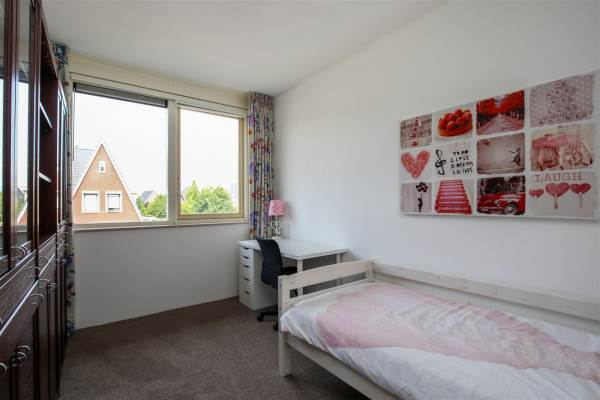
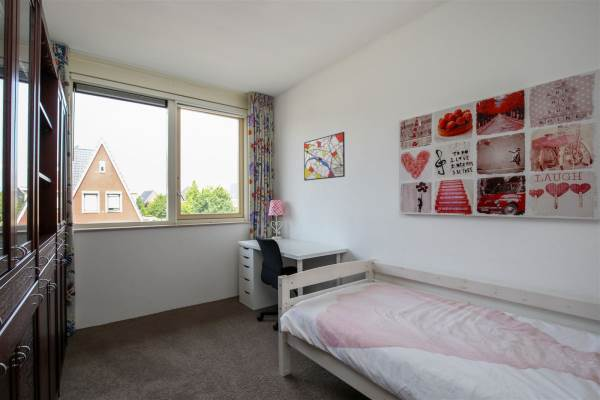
+ wall art (322, 158)
